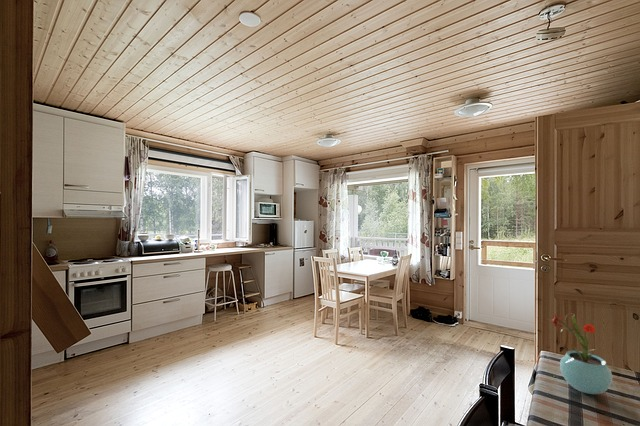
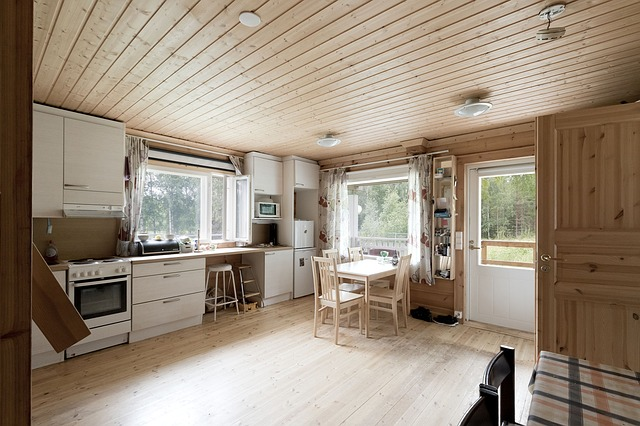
- potted flower (577, 351)
